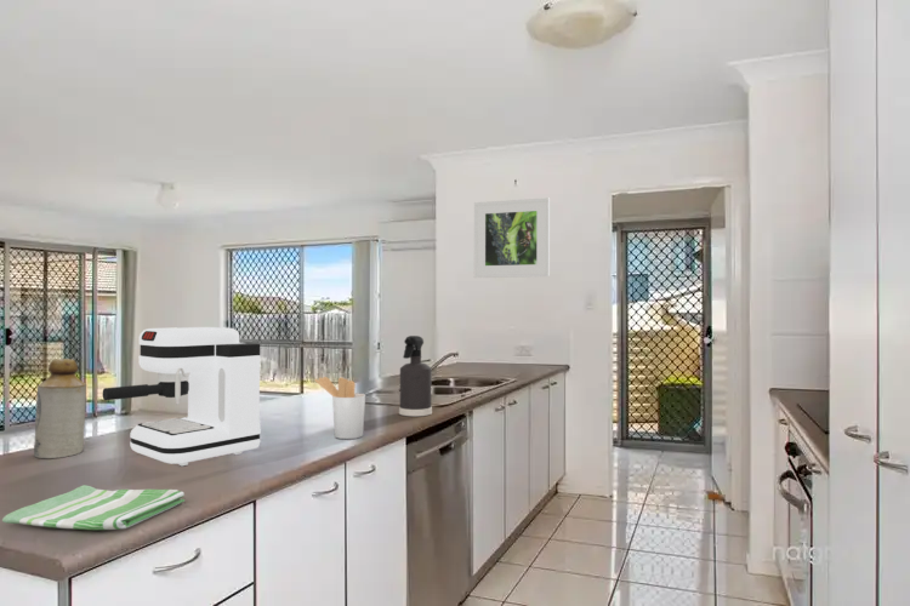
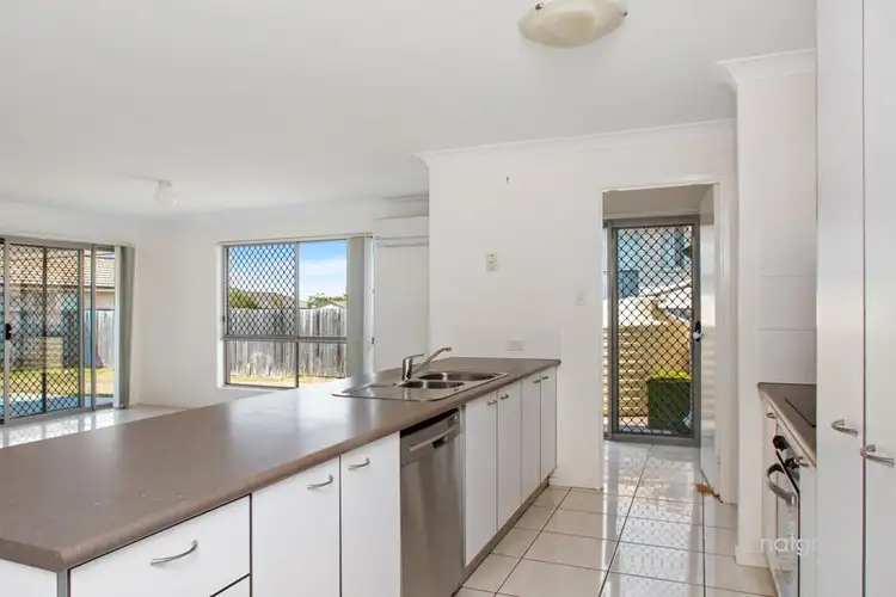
- coffee maker (192, 390)
- bottle (59, 406)
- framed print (511, 239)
- utensil holder (340, 405)
- spray bottle (414, 375)
- dish towel (99, 505)
